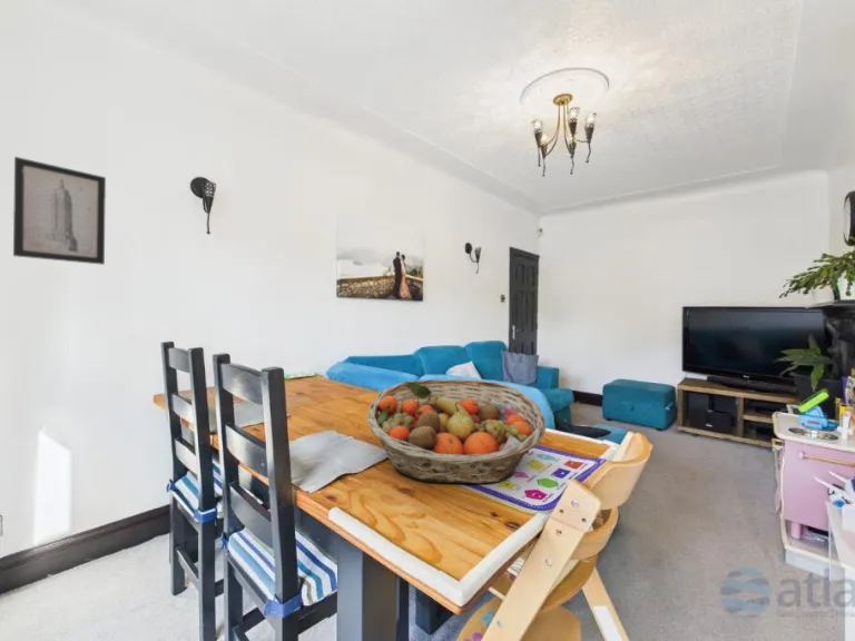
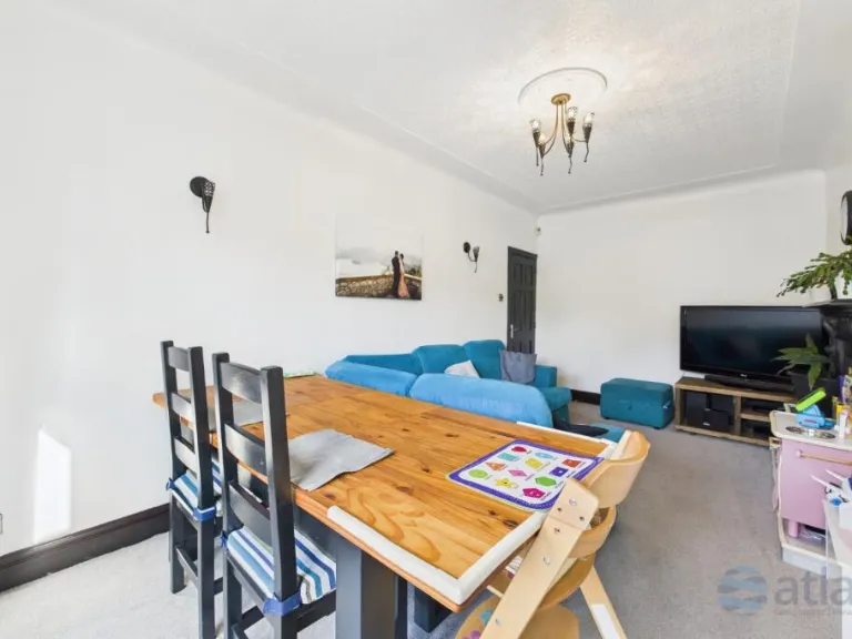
- wall art (61, 214)
- fruit basket (453, 424)
